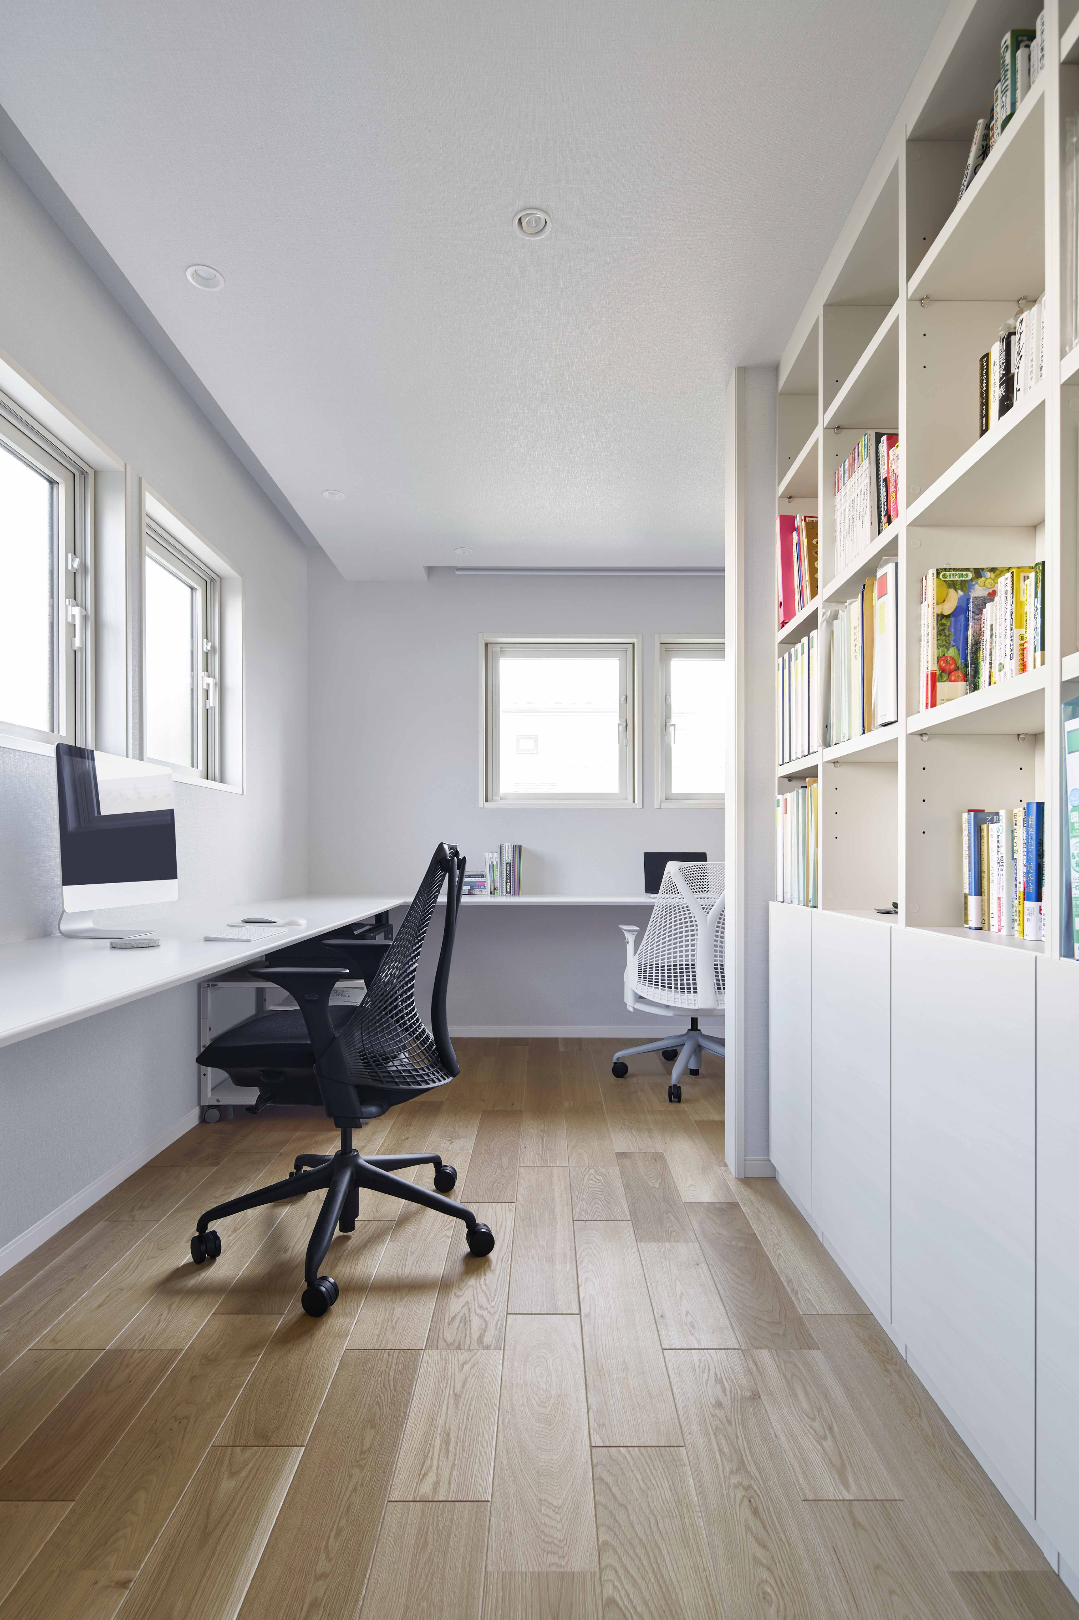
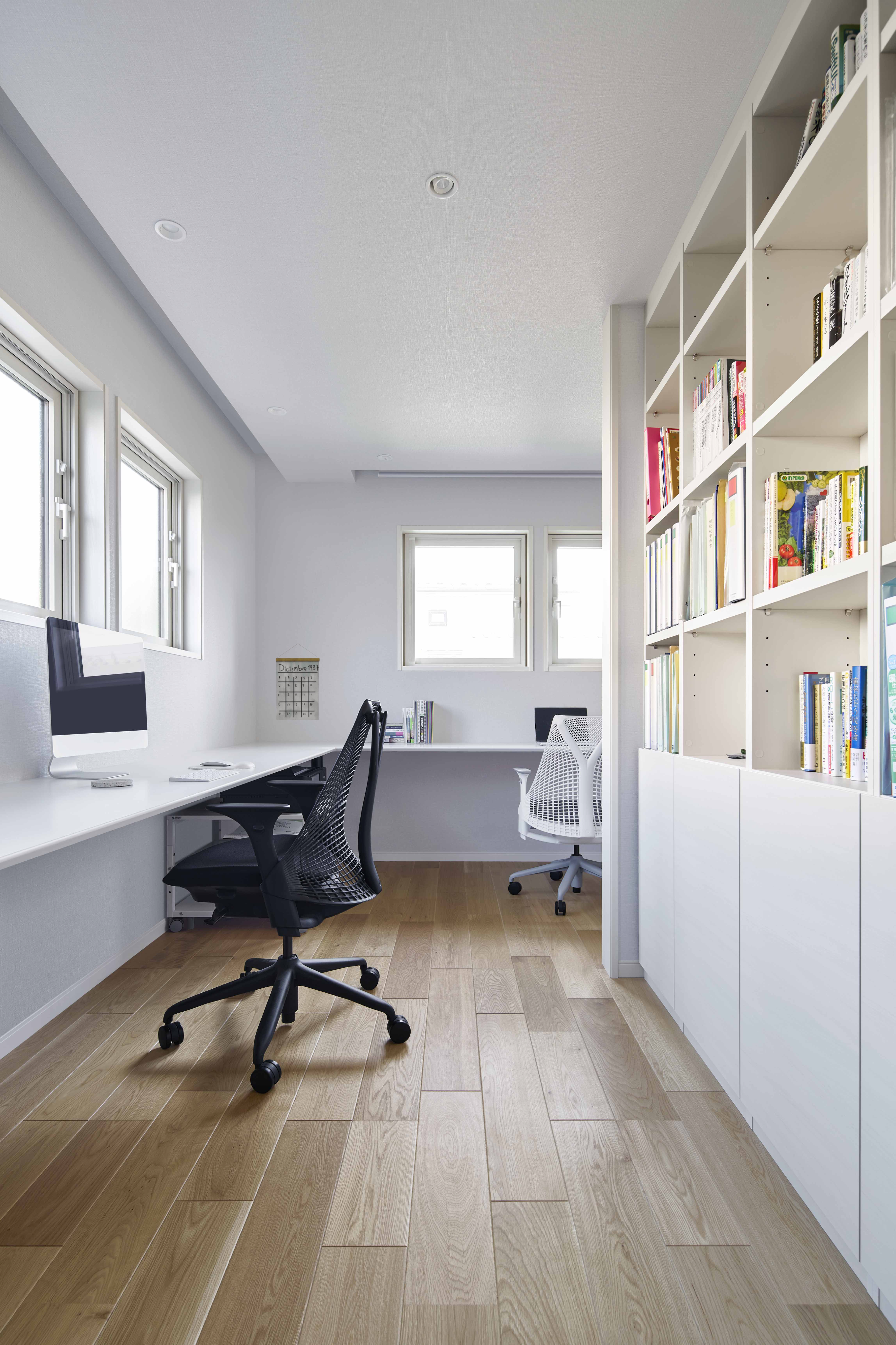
+ calendar (298, 681)
